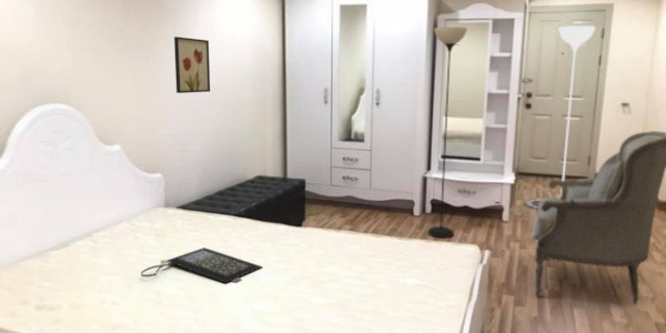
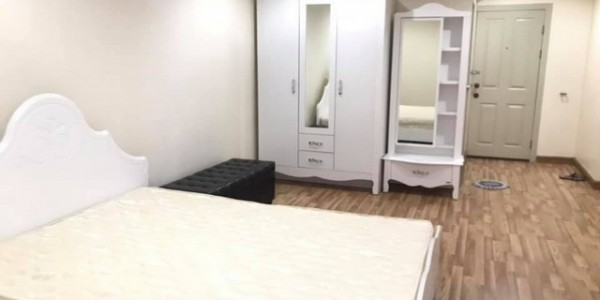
- clutch bag (209, 262)
- wall art (192, 65)
- armchair (597, 210)
- floor lamp (446, 127)
